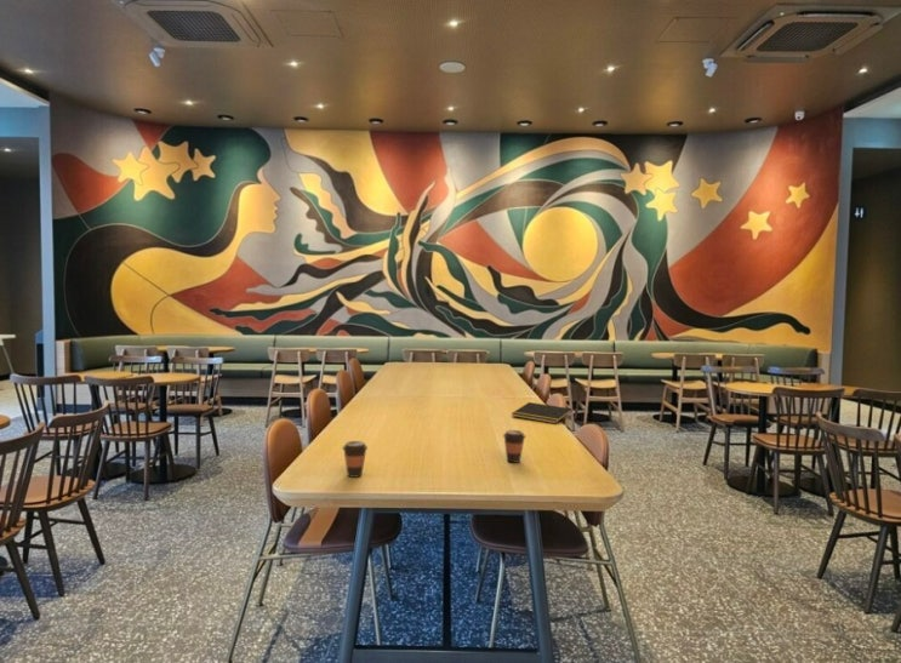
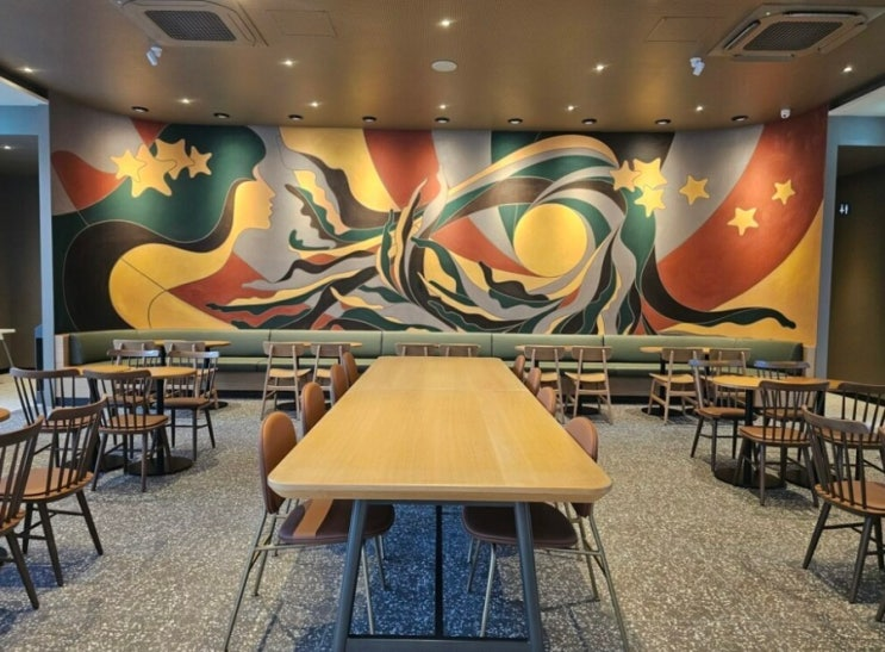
- coffee cup (513, 446)
- coffee cup (354, 458)
- notepad (541, 412)
